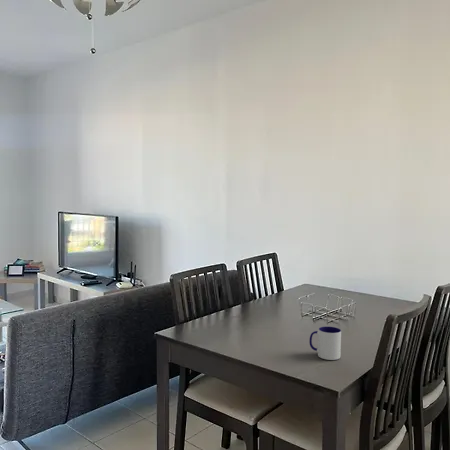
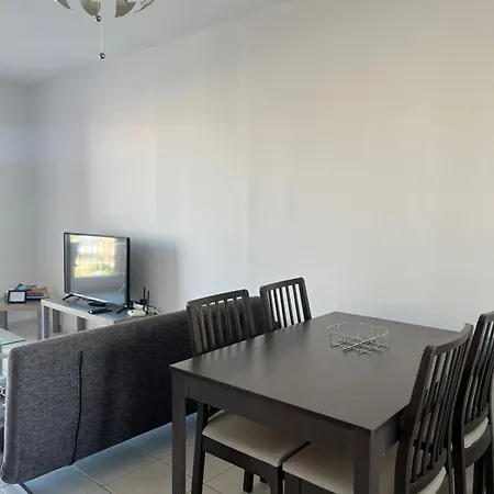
- mug (324, 342)
